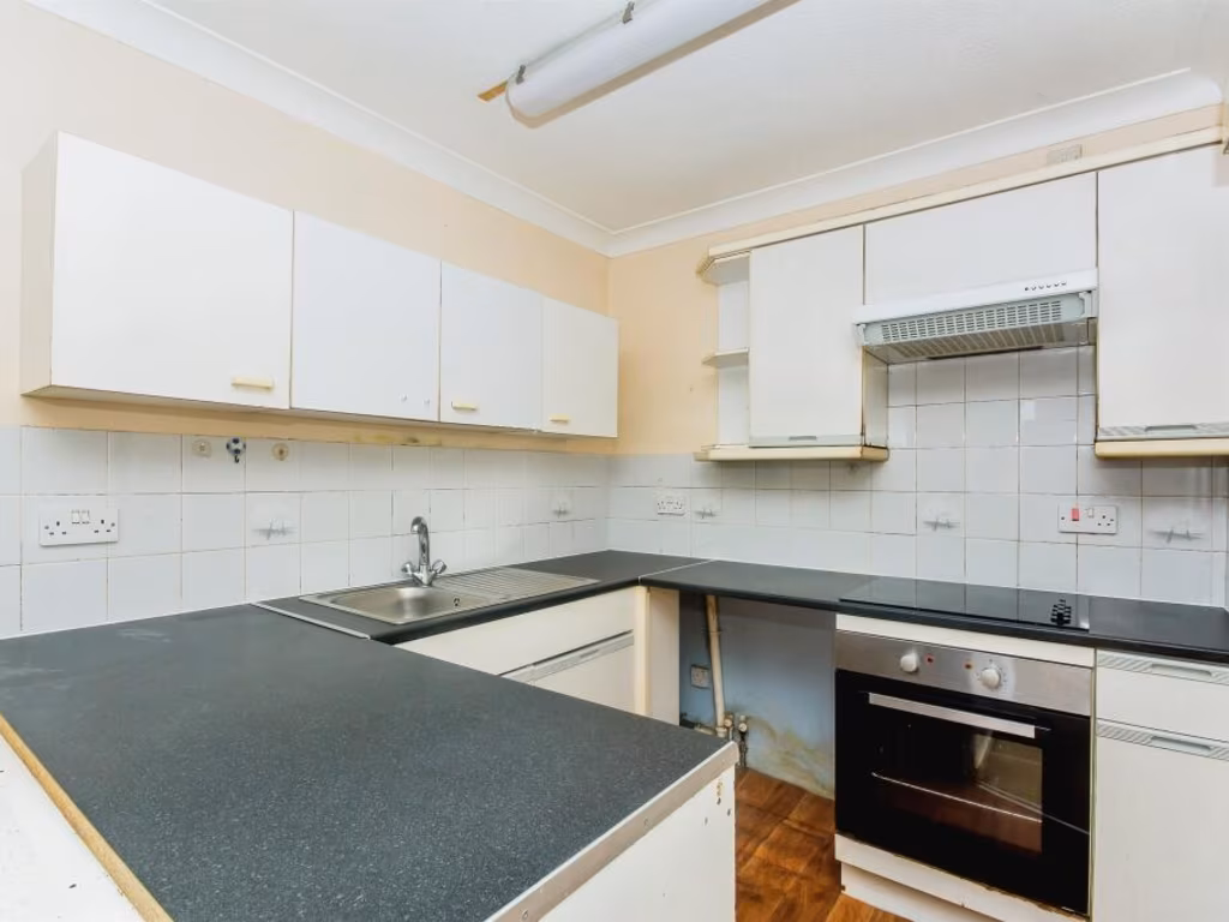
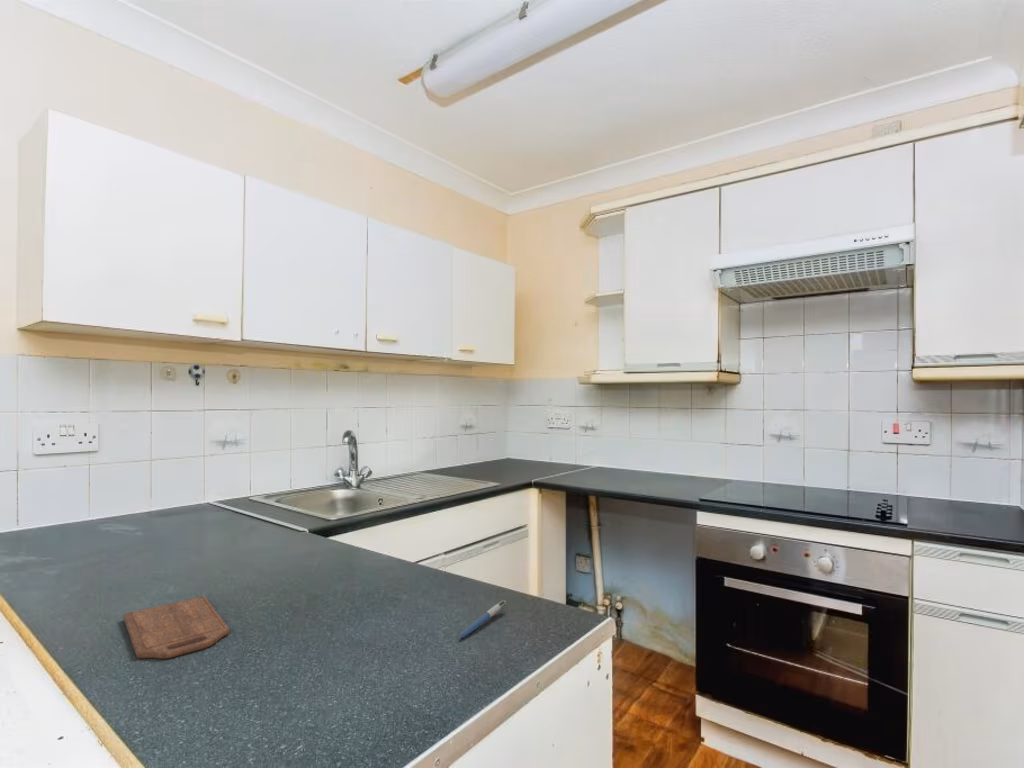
+ cutting board (176, 626)
+ pen (482, 617)
